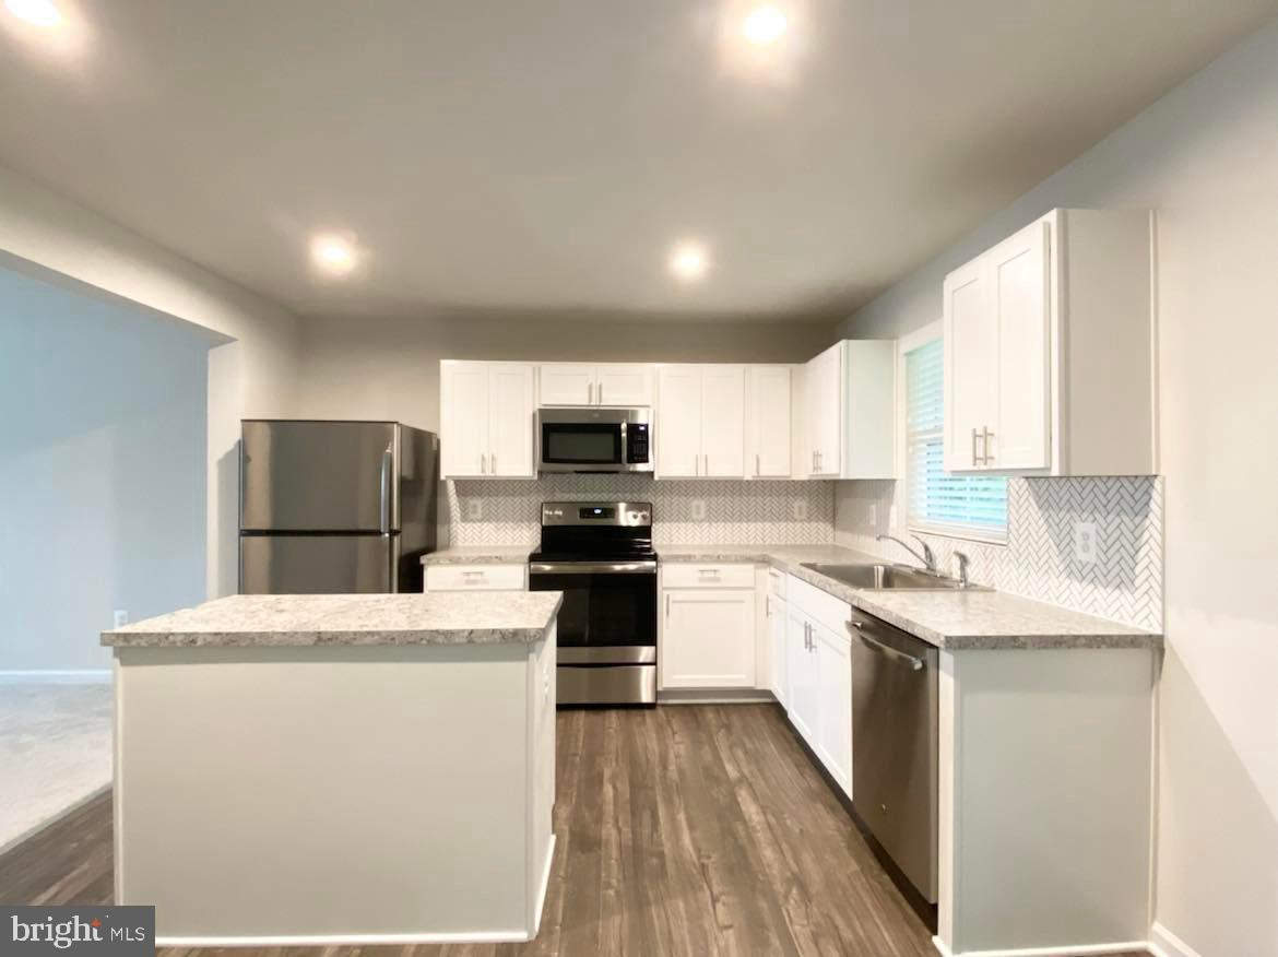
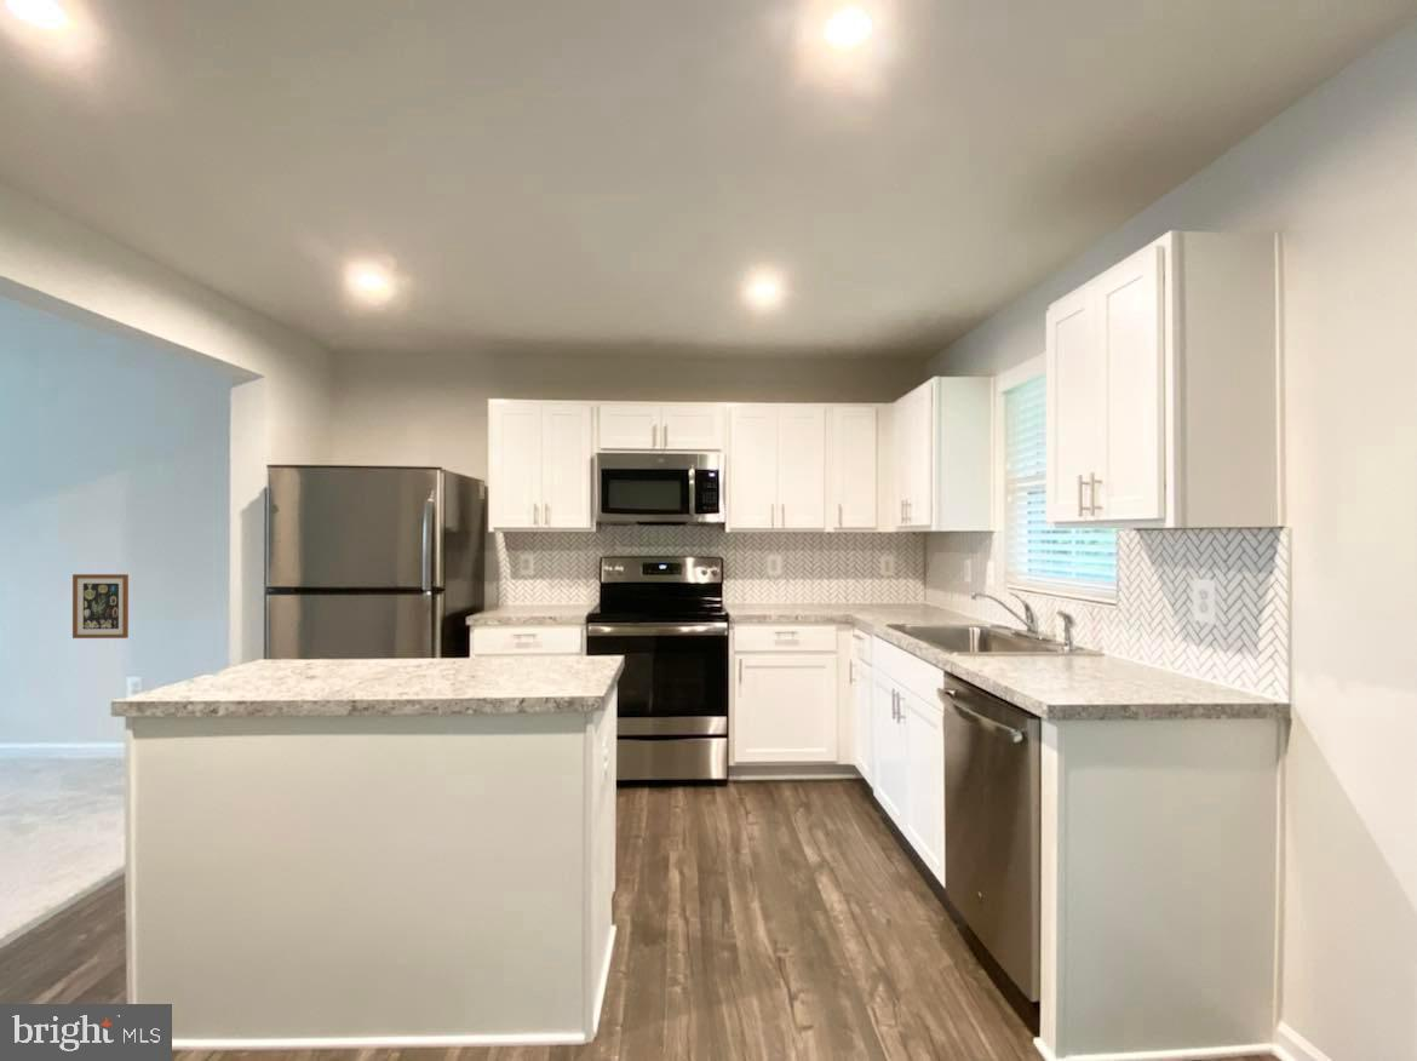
+ wall art (101, 606)
